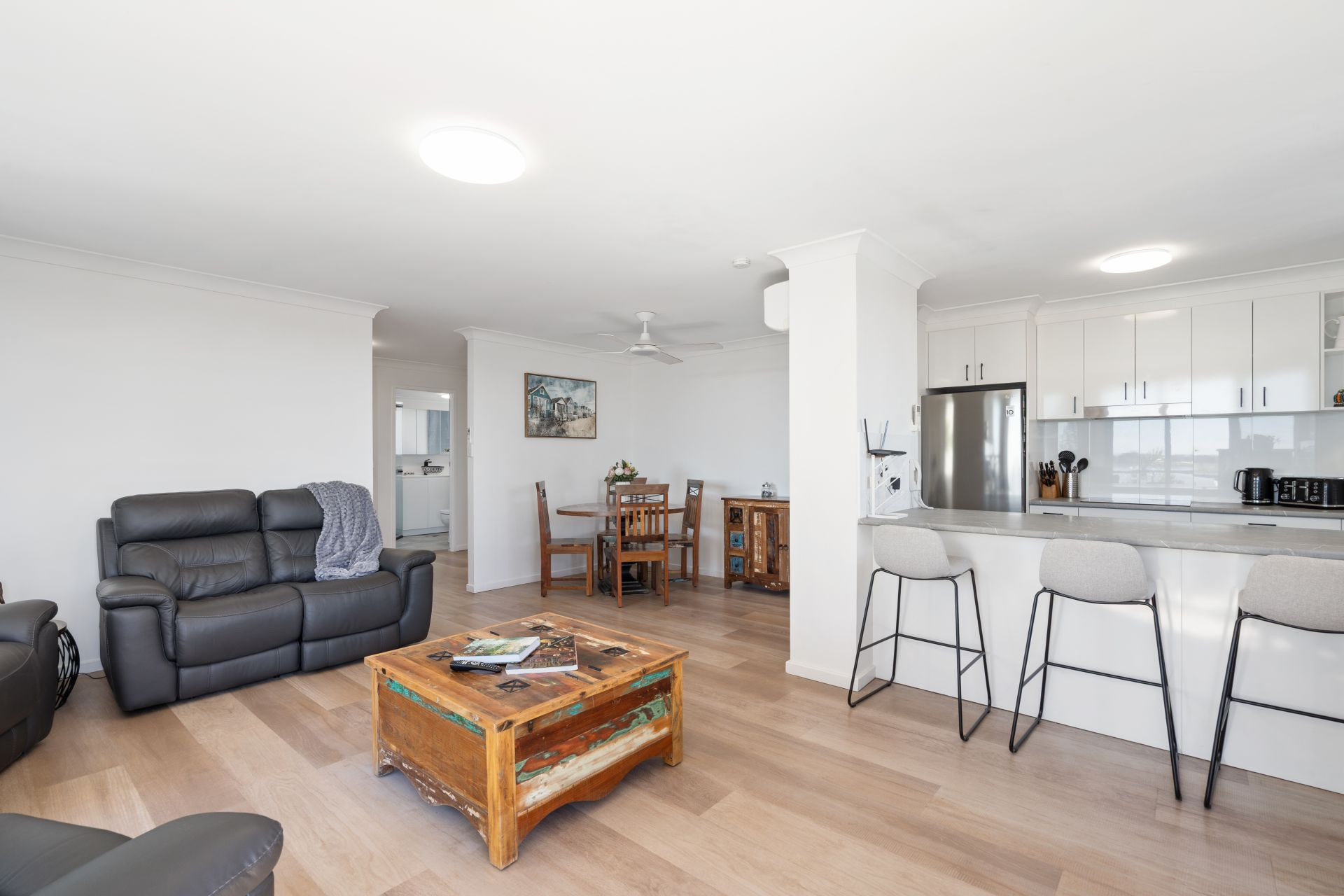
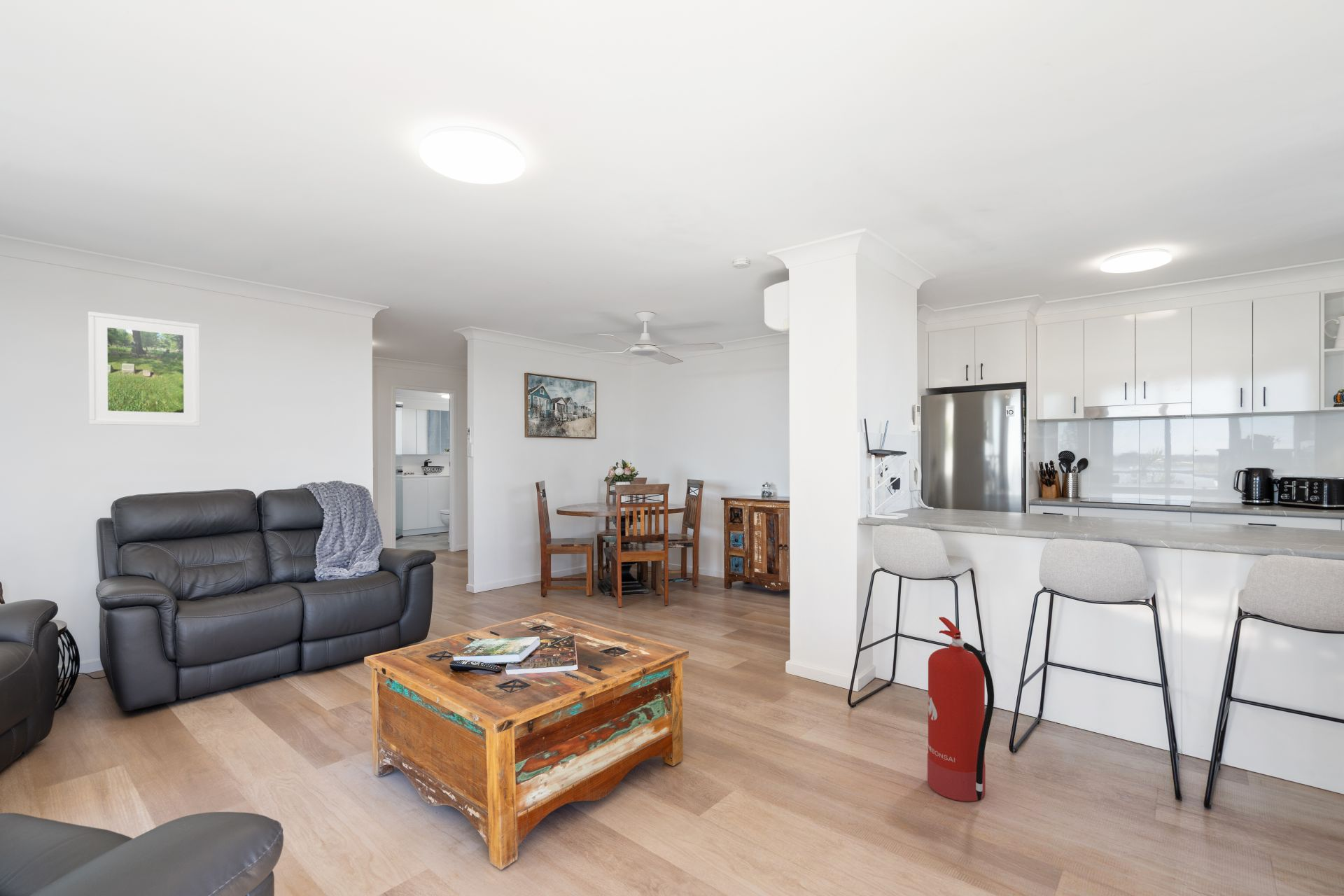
+ fire extinguisher (965, 711)
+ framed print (146, 372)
